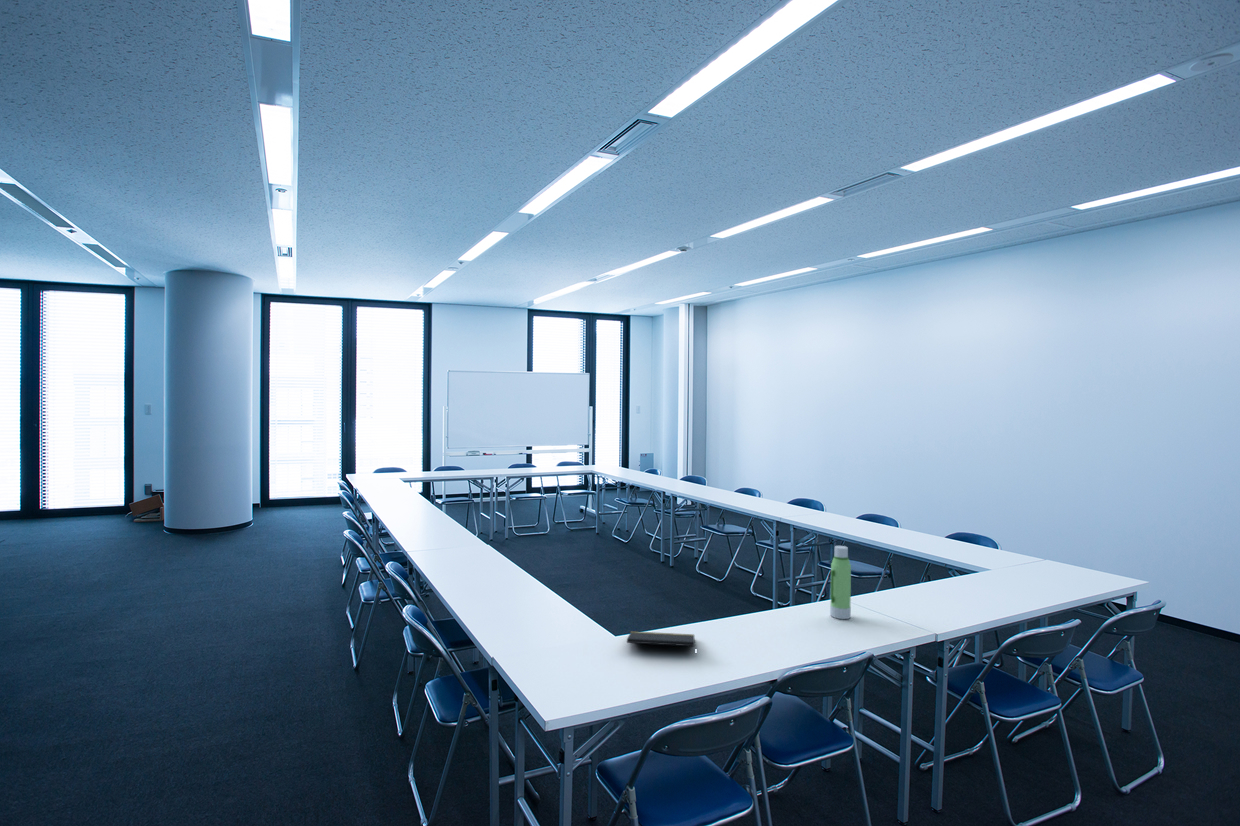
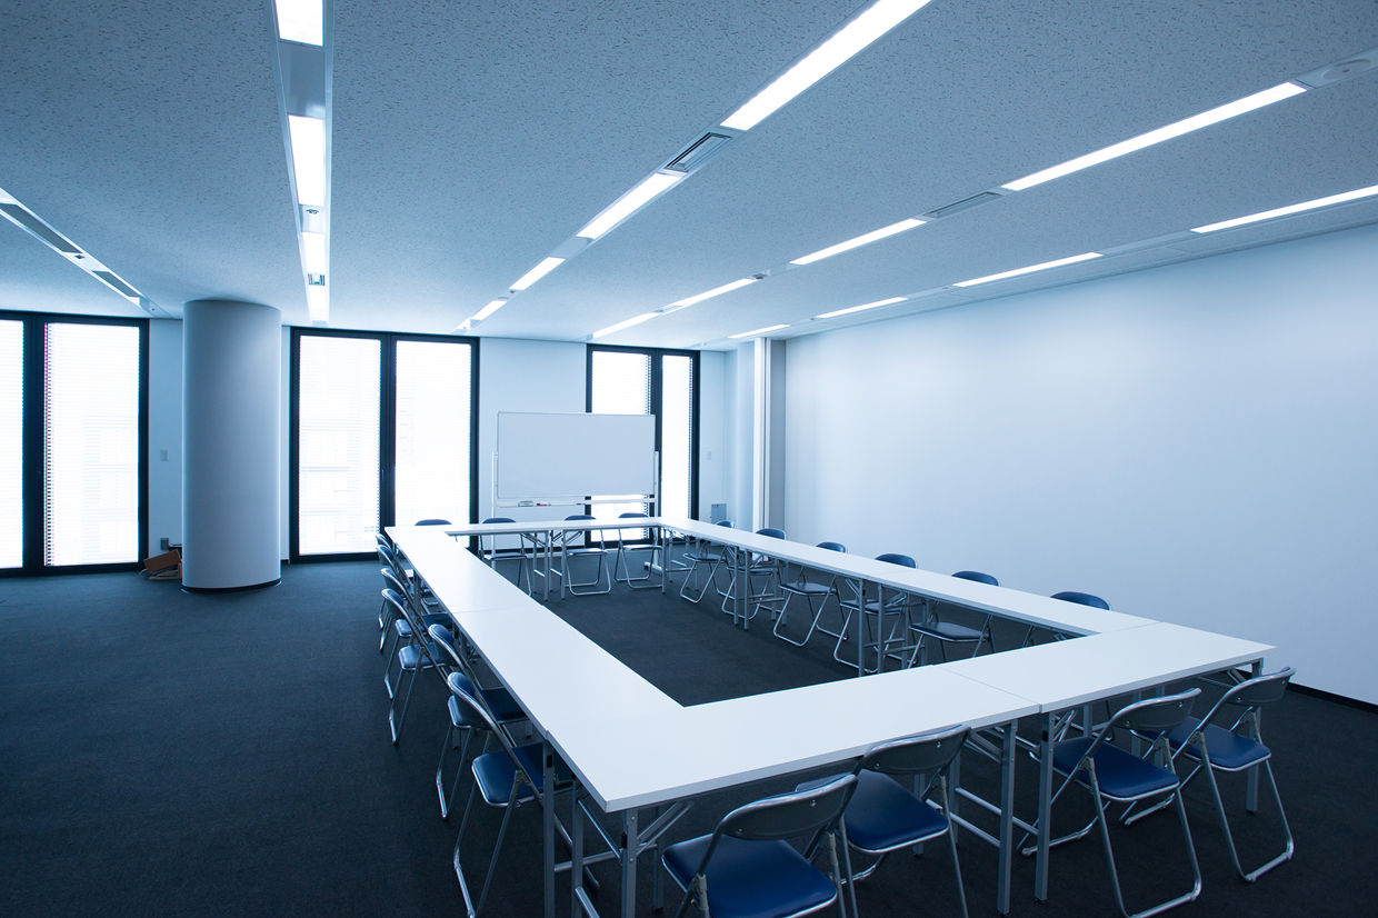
- water bottle (839, 581)
- notepad (661, 638)
